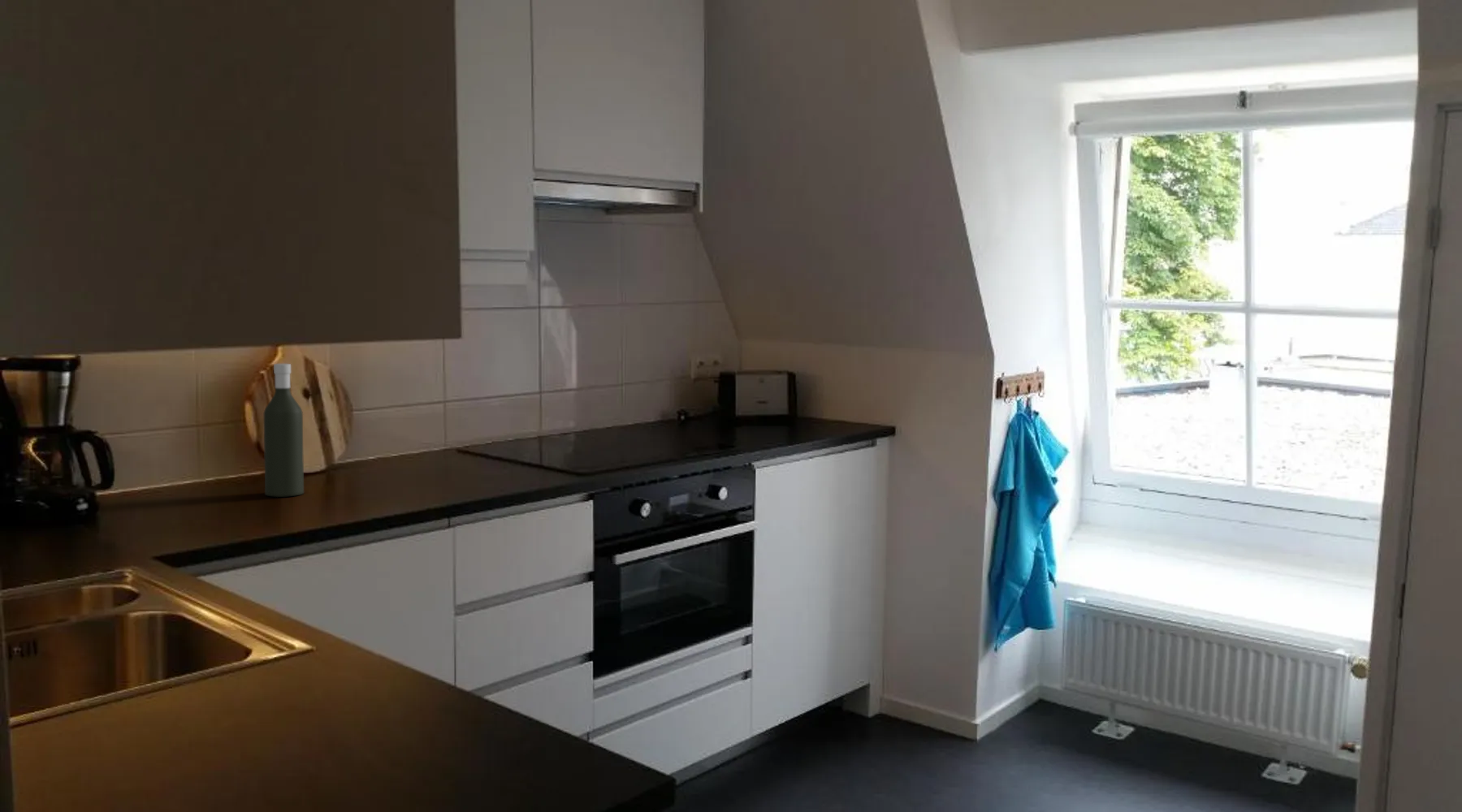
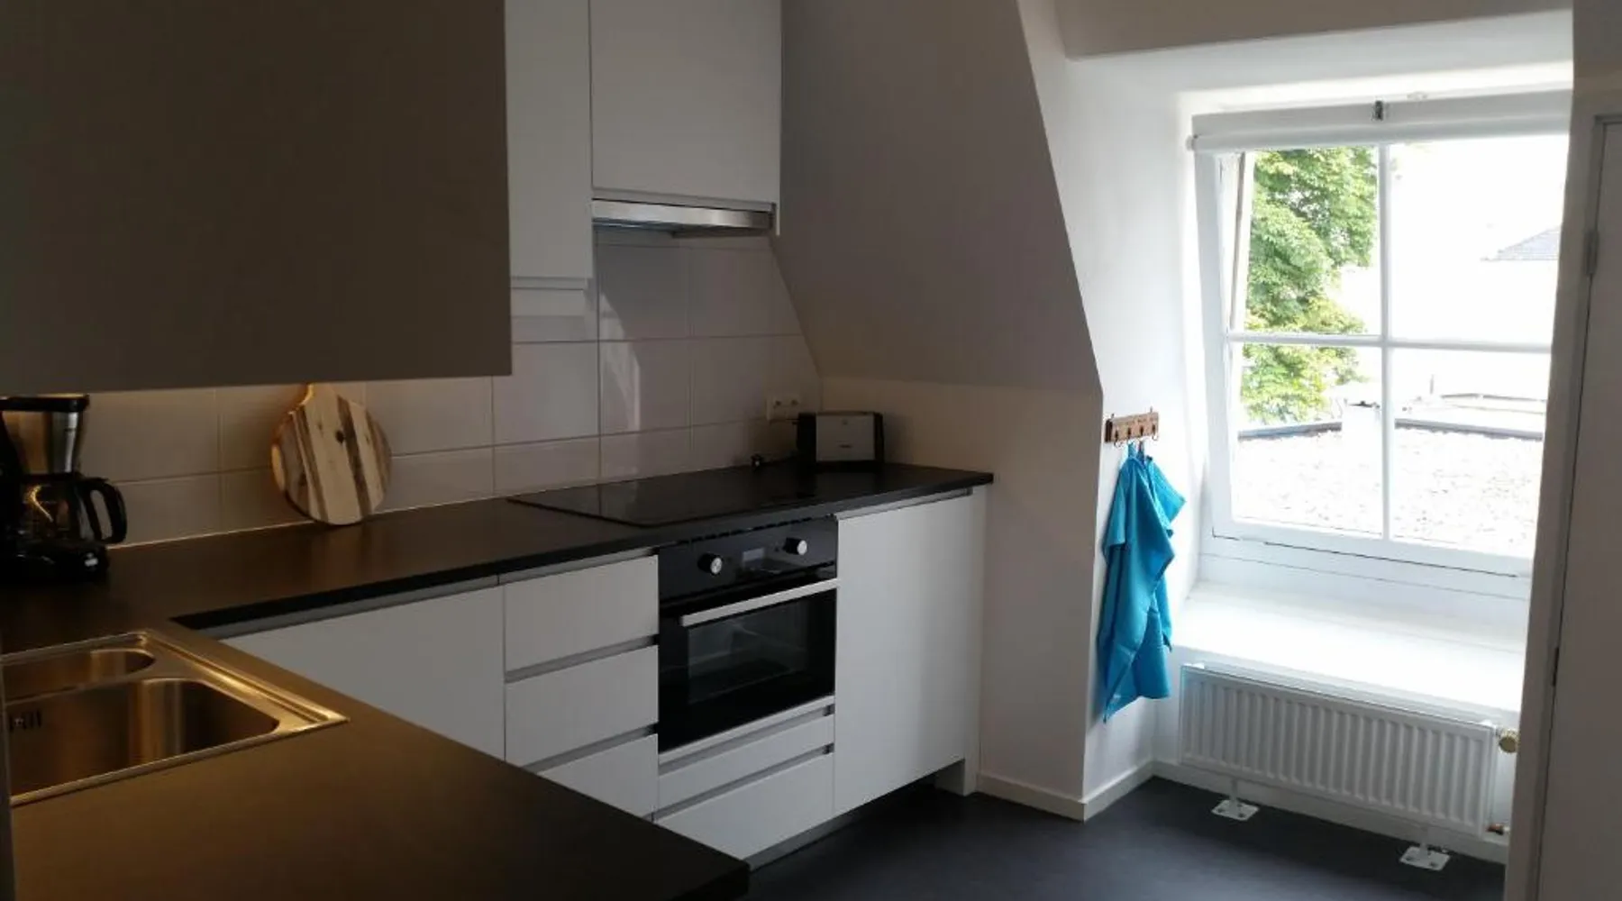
- bottle (283, 429)
